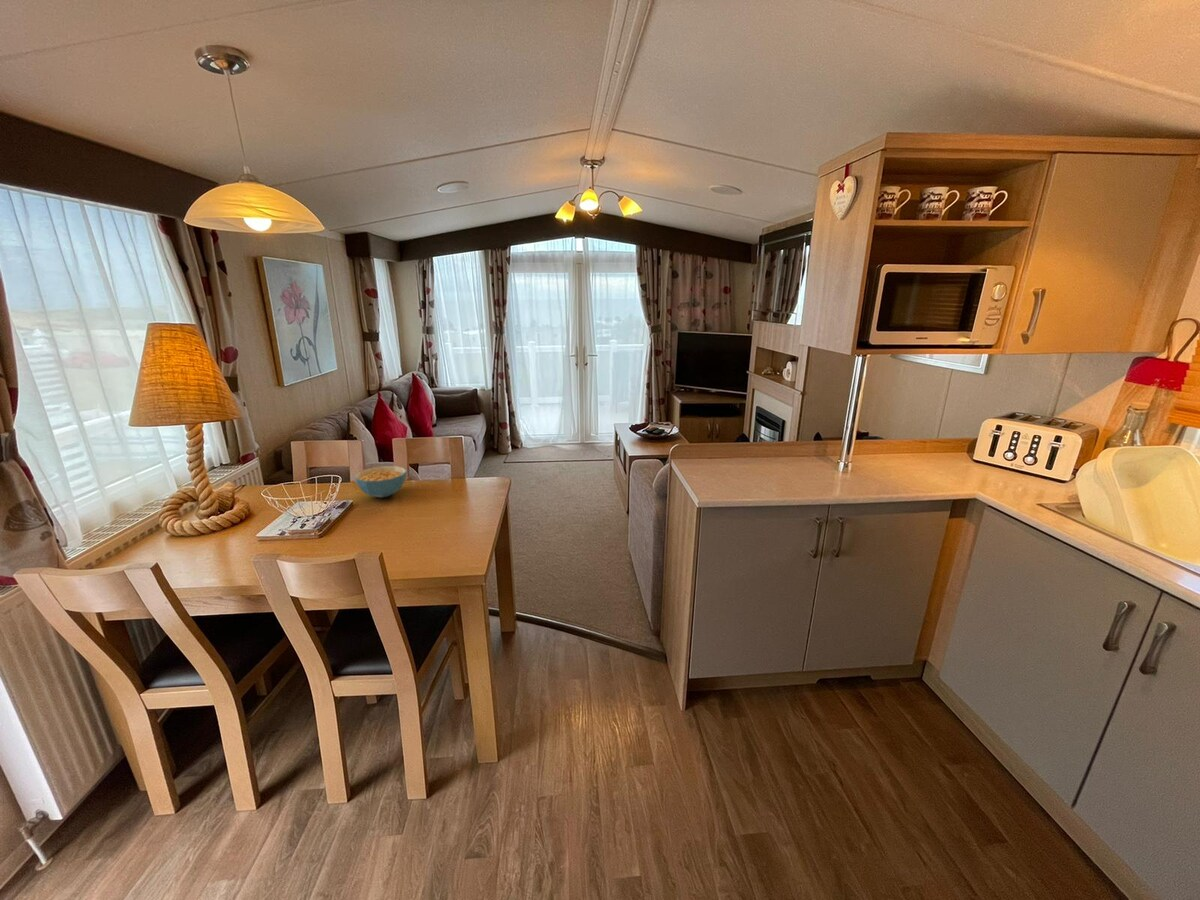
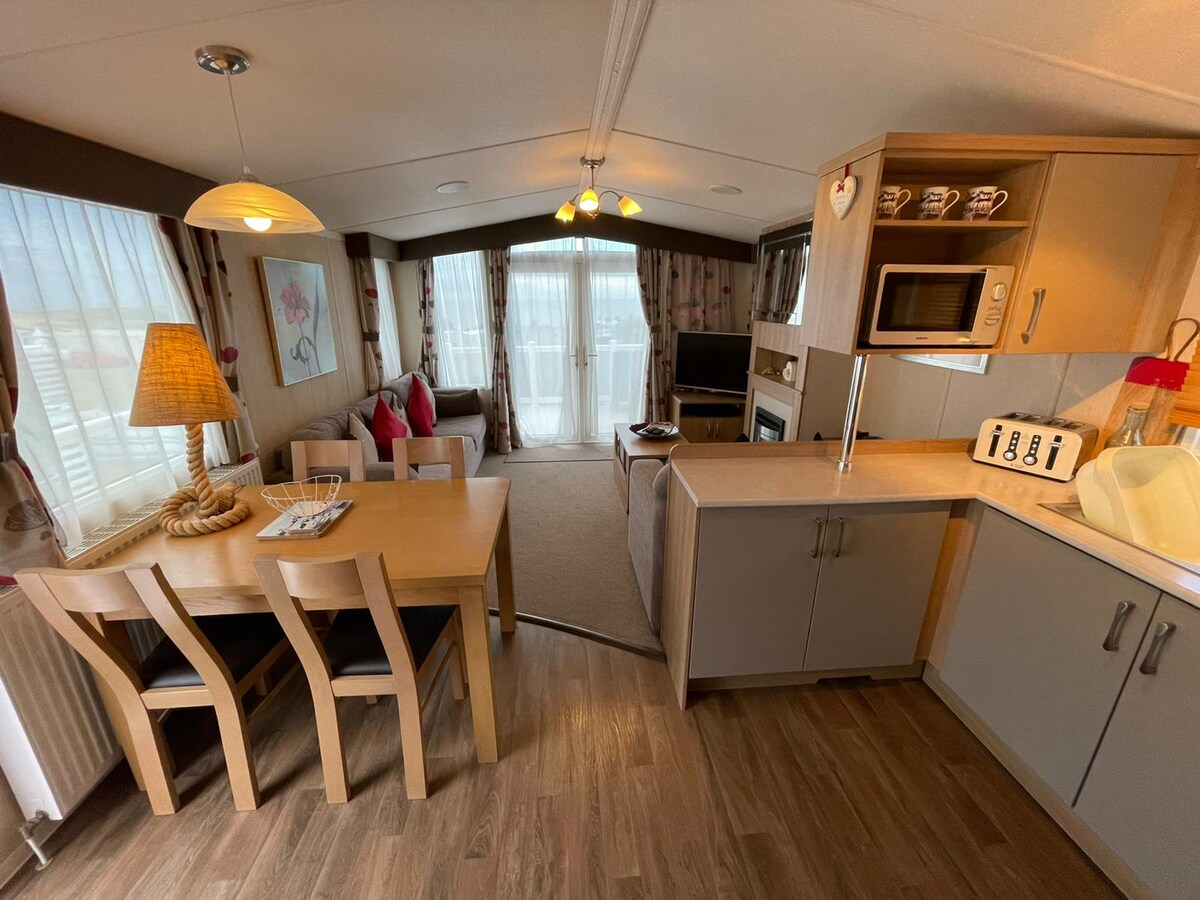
- cereal bowl (382, 484)
